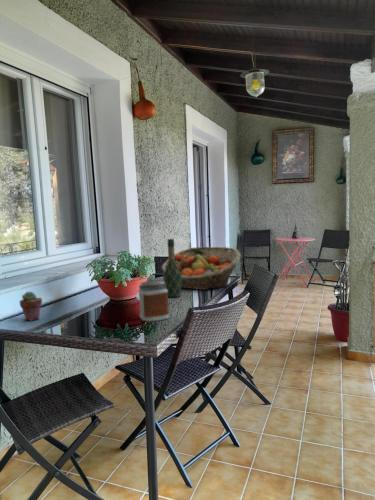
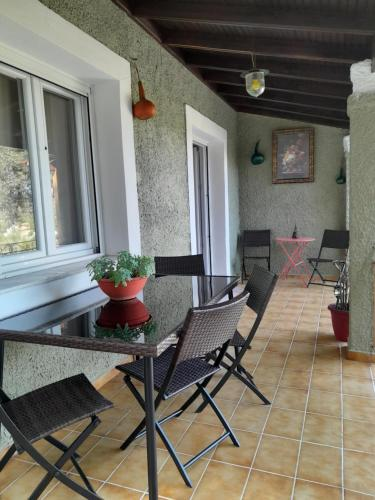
- wine bottle (172, 267)
- fruit basket (200, 267)
- jar (153, 300)
- potted succulent (31, 305)
